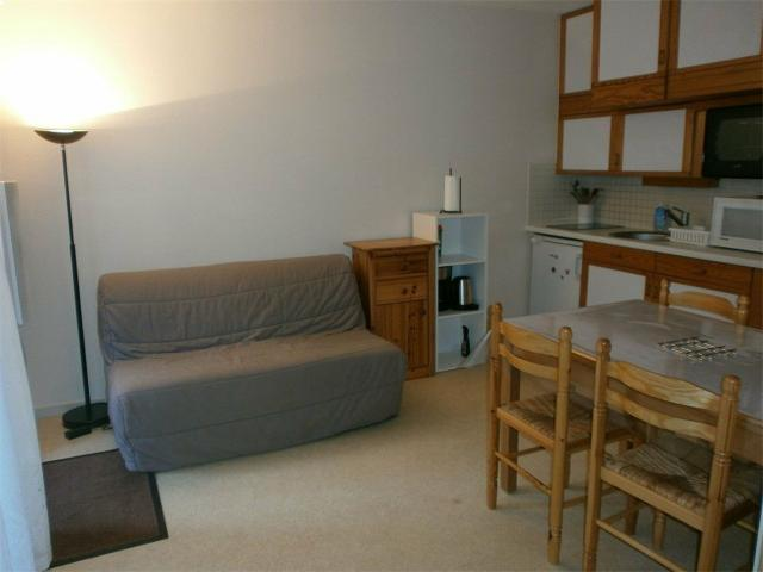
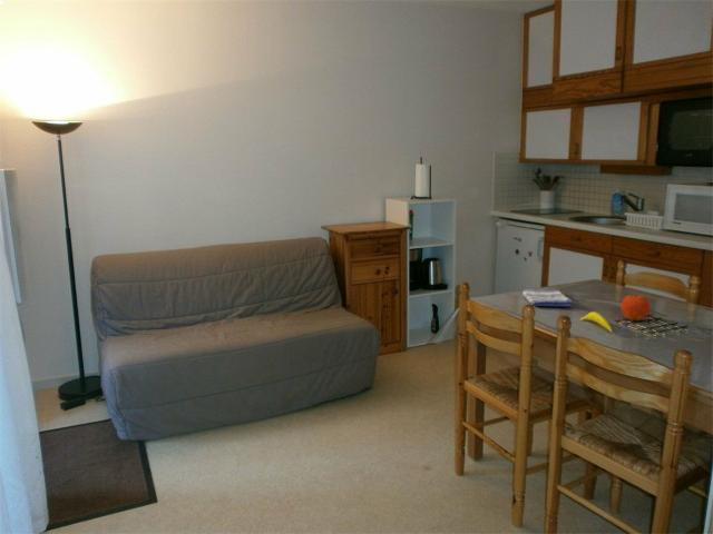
+ dish towel (546, 297)
+ fruit (635, 307)
+ banana (597, 320)
